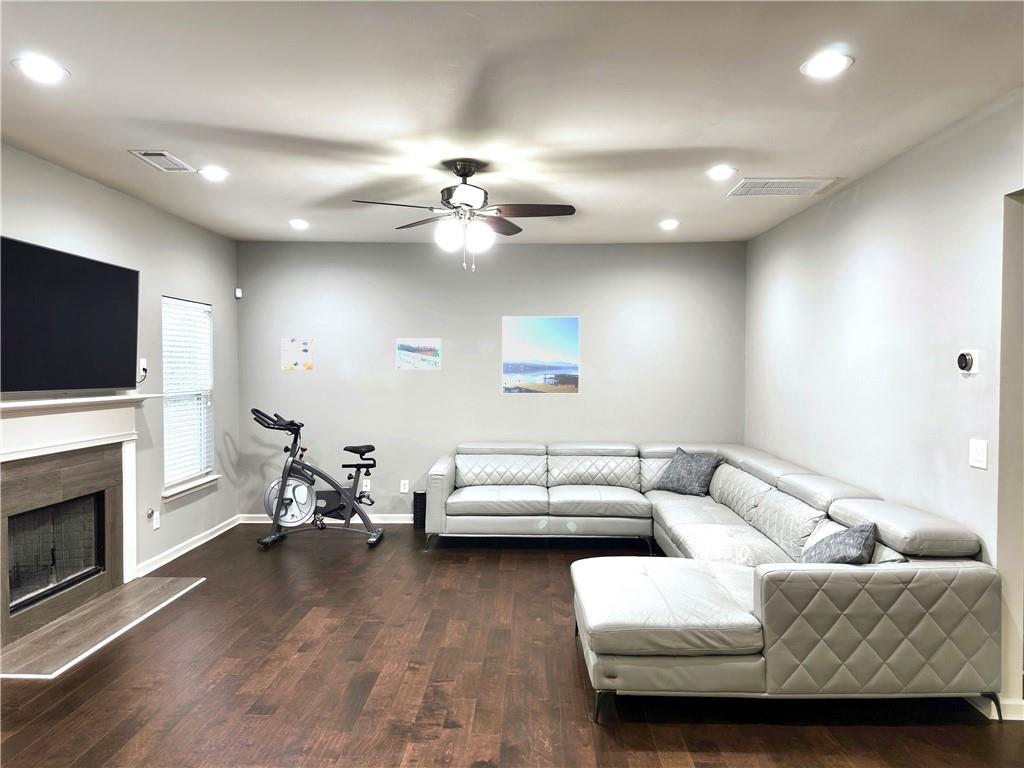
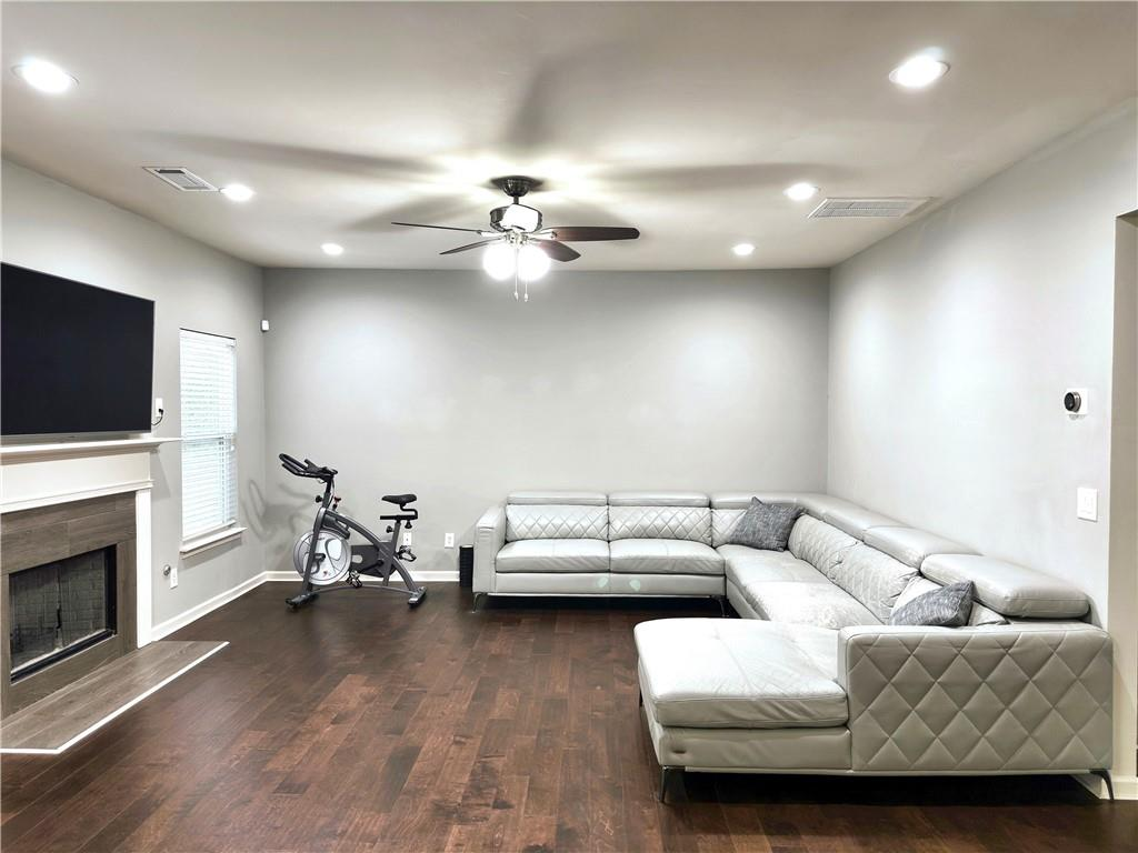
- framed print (540, 355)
- wall art (297, 354)
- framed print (418, 354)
